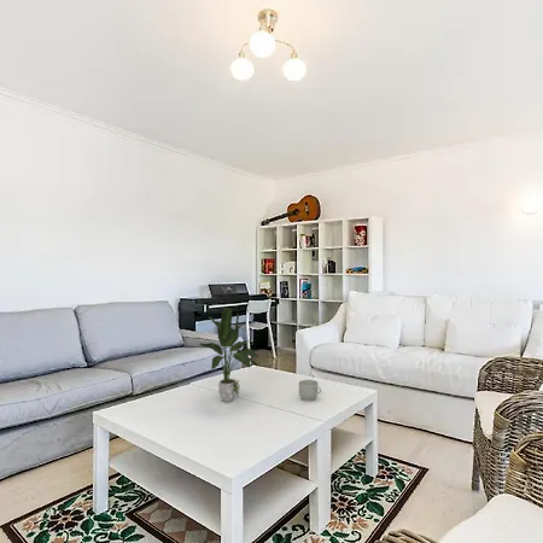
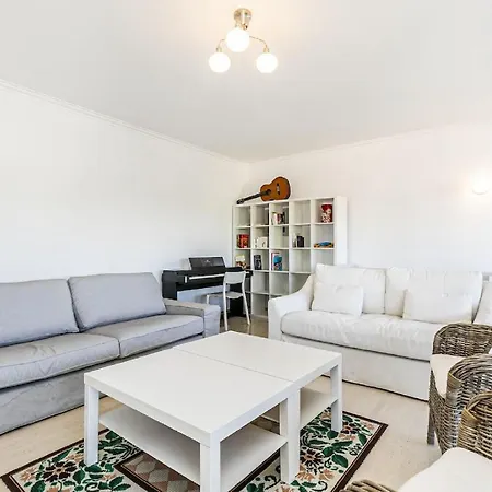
- mug (310, 391)
- potted plant (230, 355)
